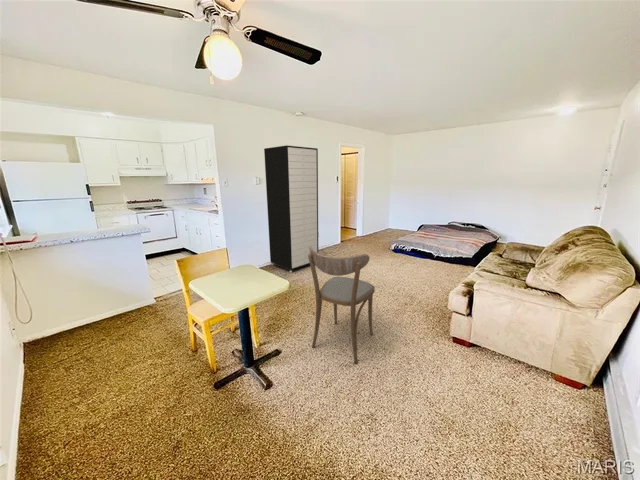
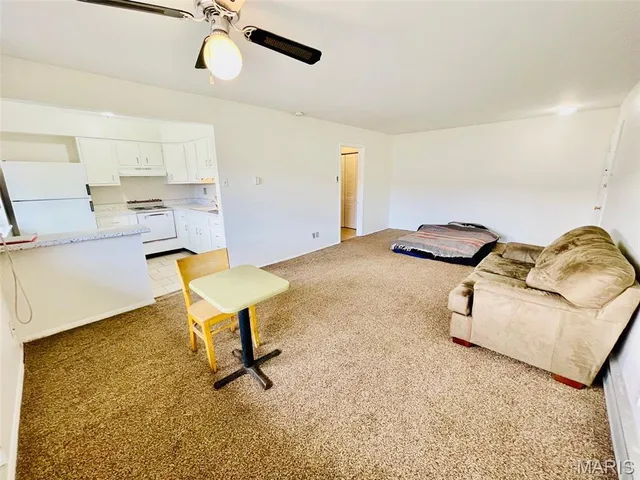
- storage cabinet (293, 209)
- dining chair (343, 296)
